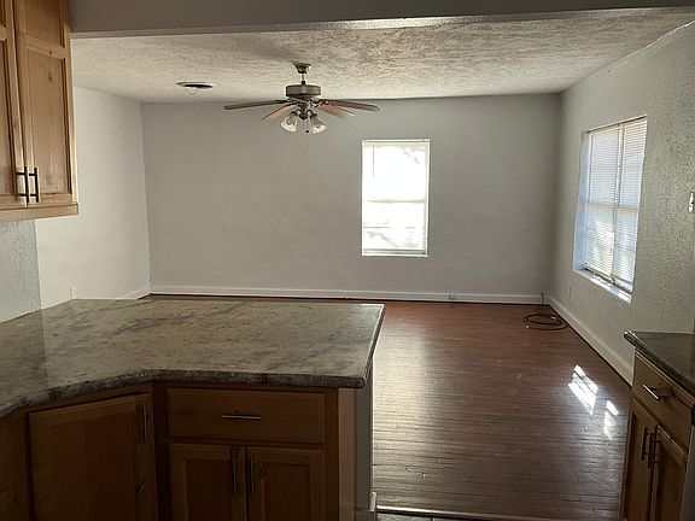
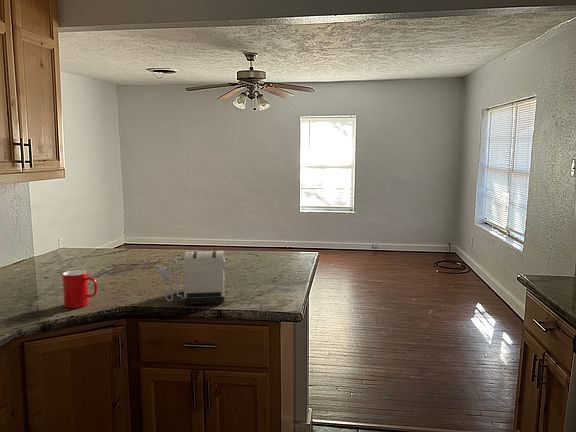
+ toaster (192, 274)
+ cup (79, 289)
